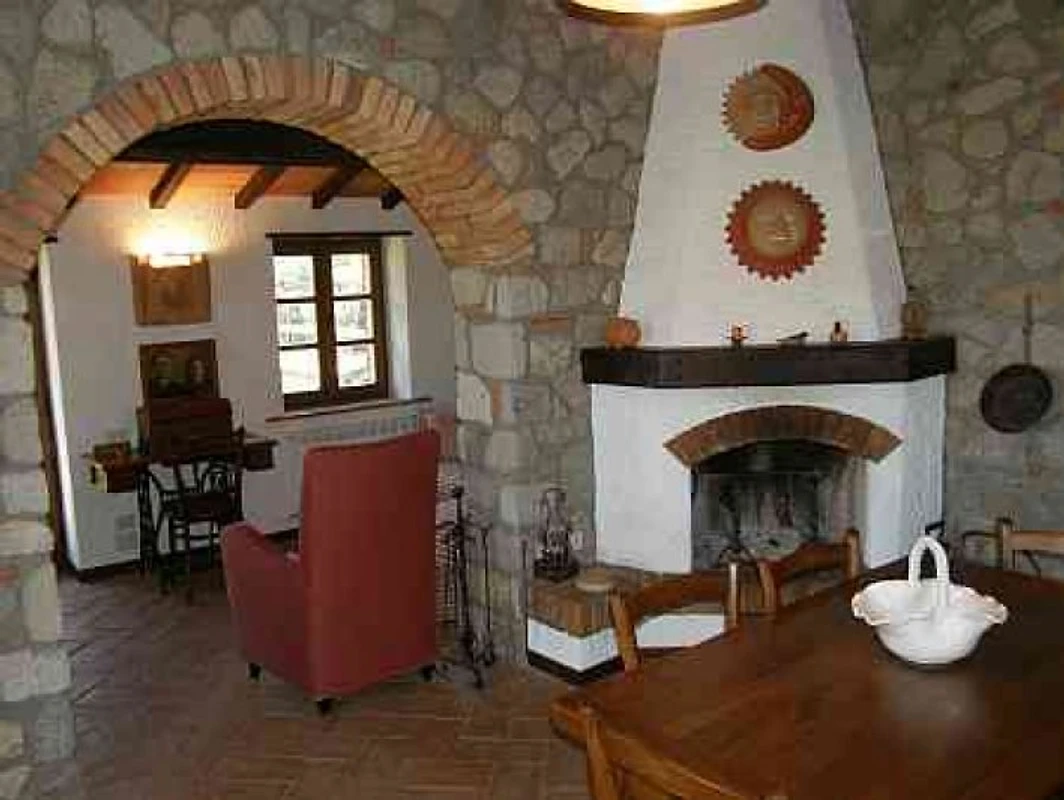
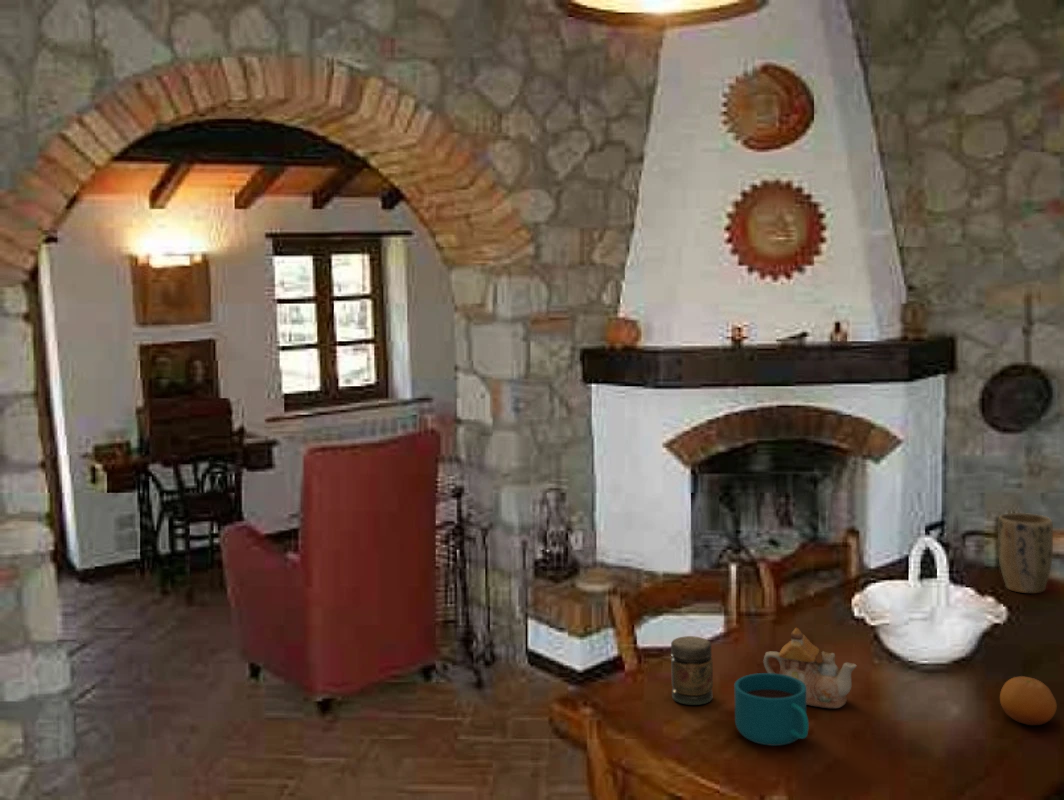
+ fruit (1027, 700)
+ cup (777, 714)
+ plant pot (1024, 553)
+ jar (691, 670)
+ teapot (810, 662)
